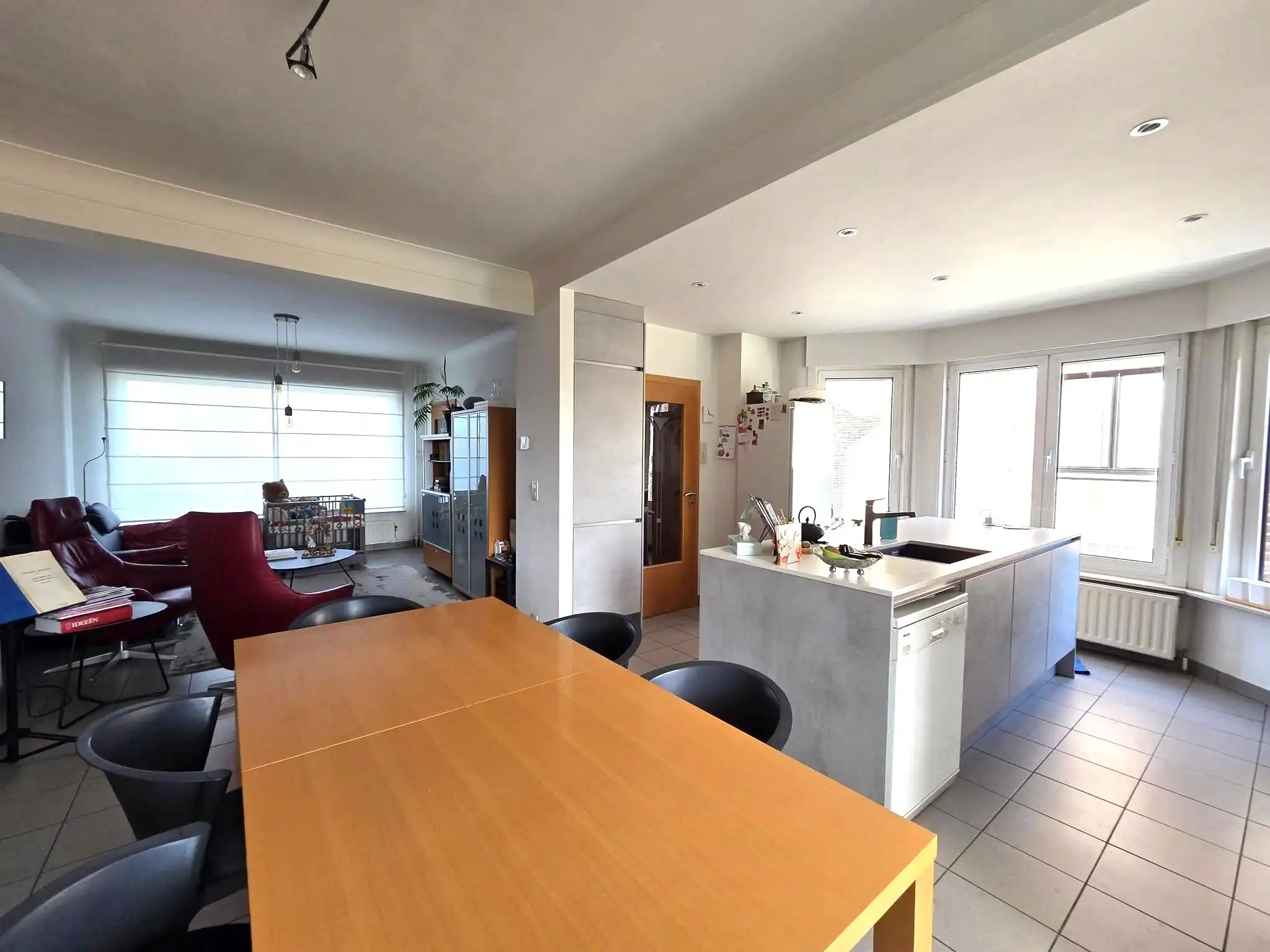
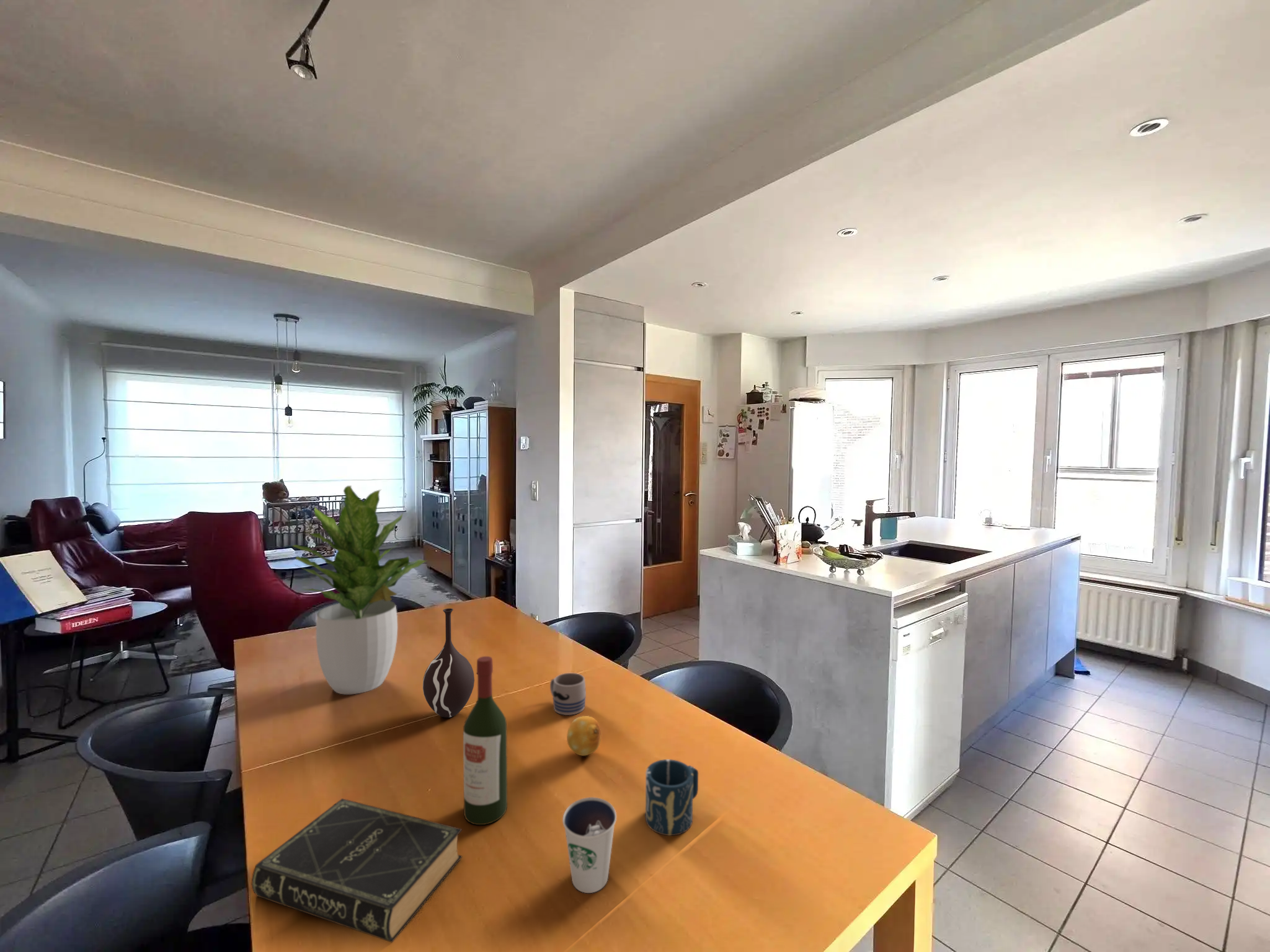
+ fruit (584, 736)
+ wine bottle (485, 735)
+ book (362, 862)
+ dixie cup (589, 848)
+ mug (566, 691)
+ potted plant (358, 584)
+ vase (448, 662)
+ cup (674, 792)
